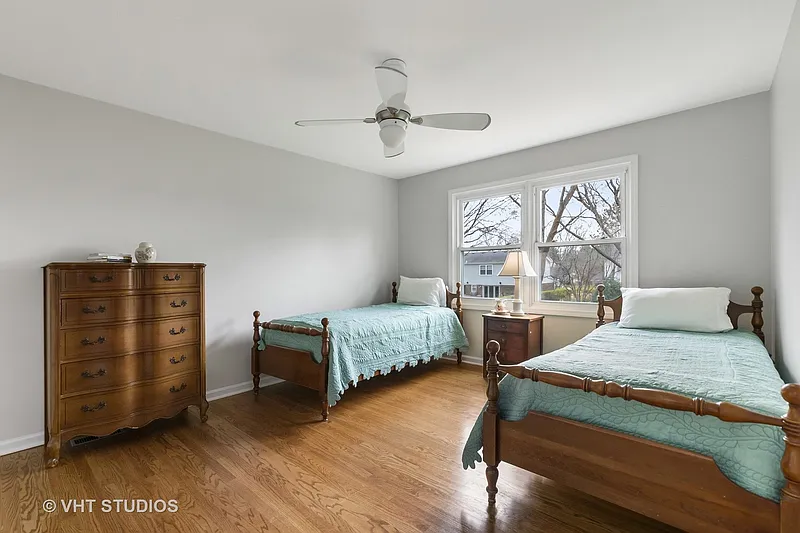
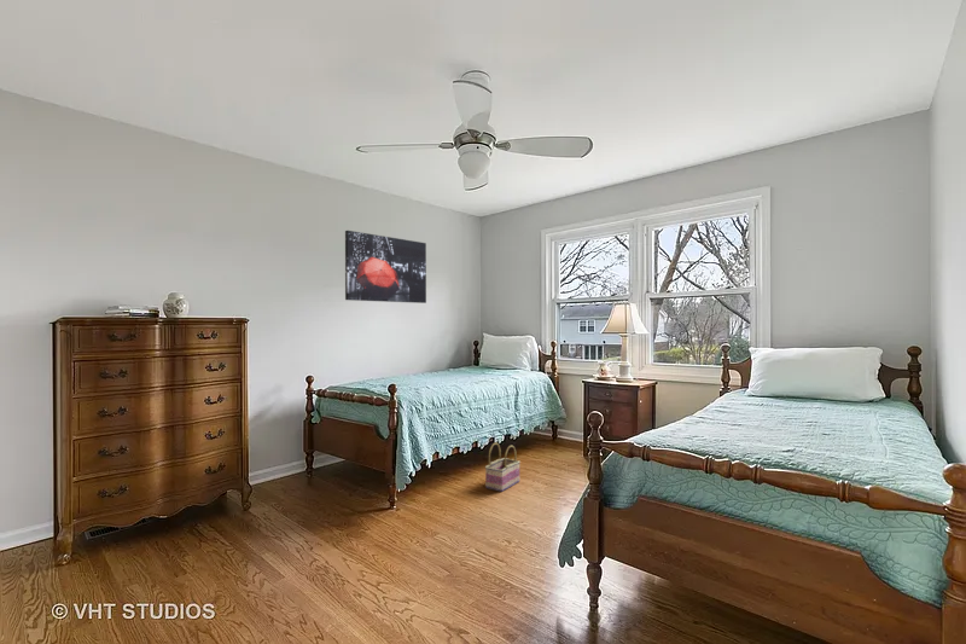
+ basket (502, 464)
+ wall art (388, 269)
